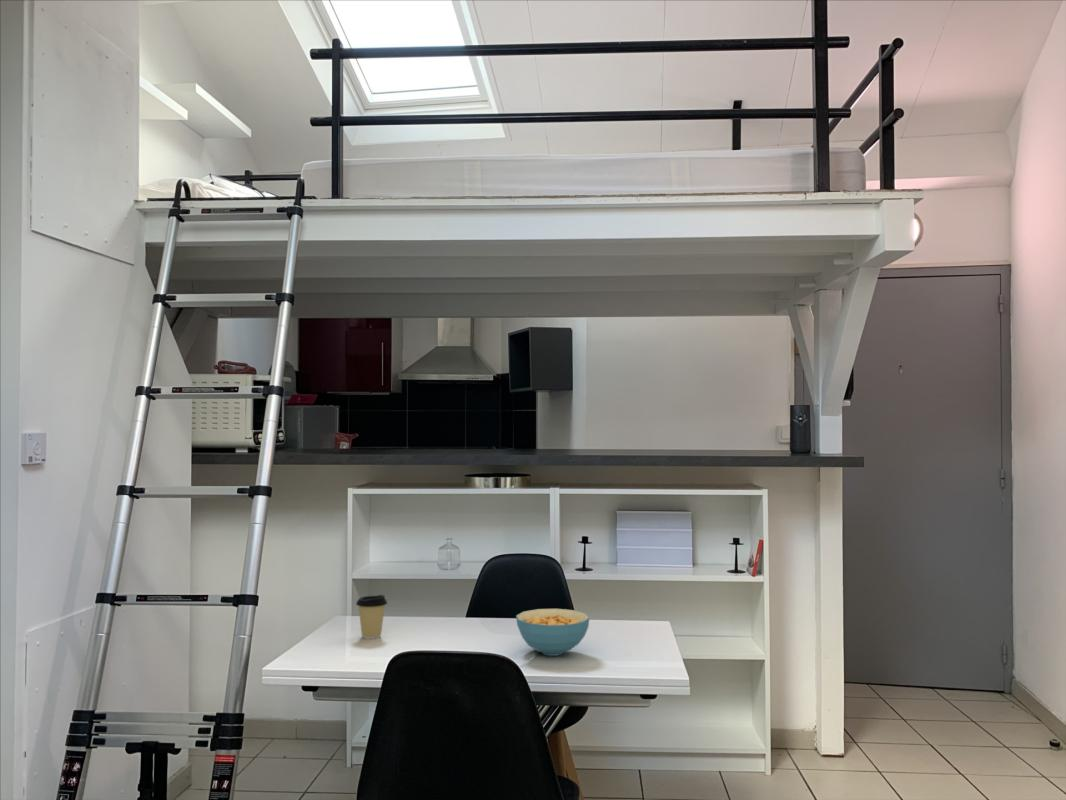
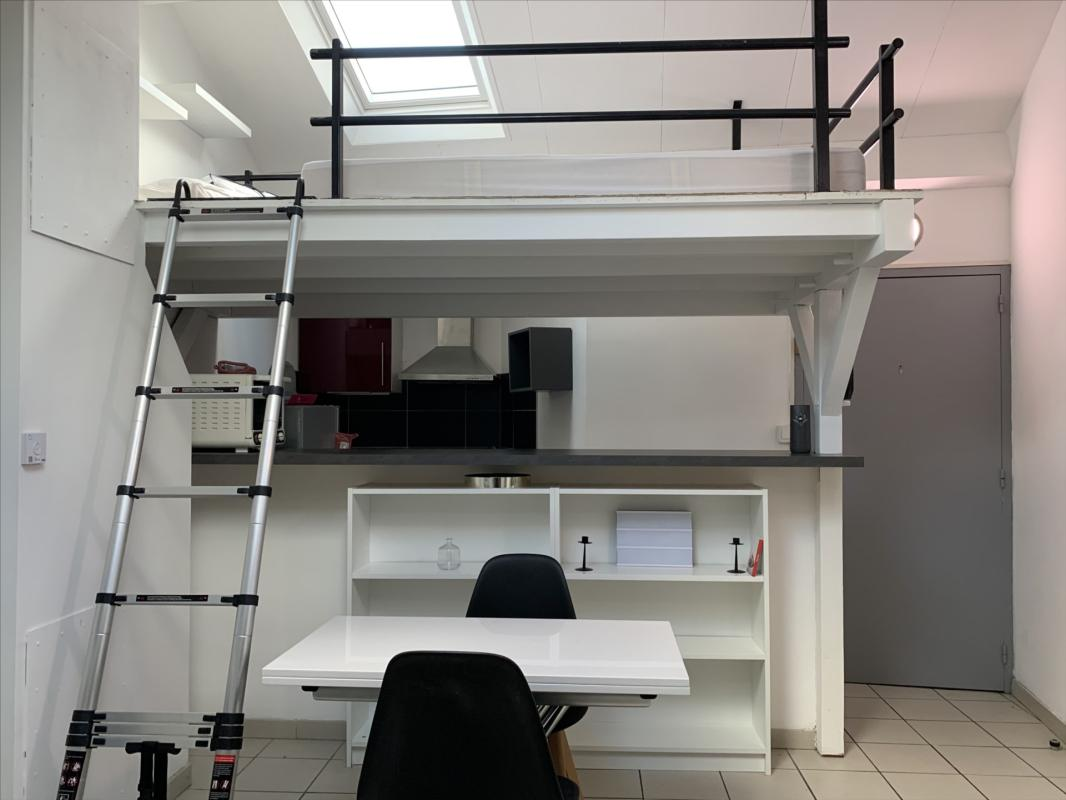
- coffee cup (371, 617)
- cereal bowl (552, 634)
